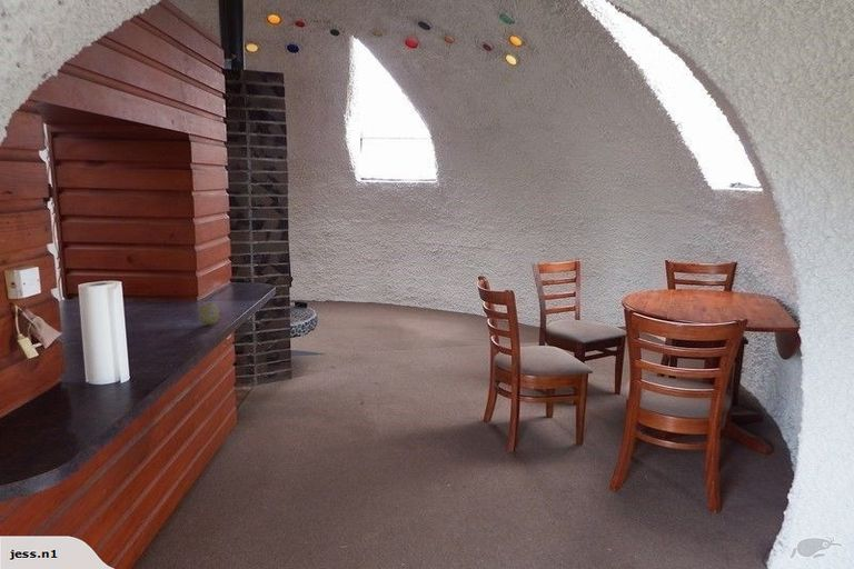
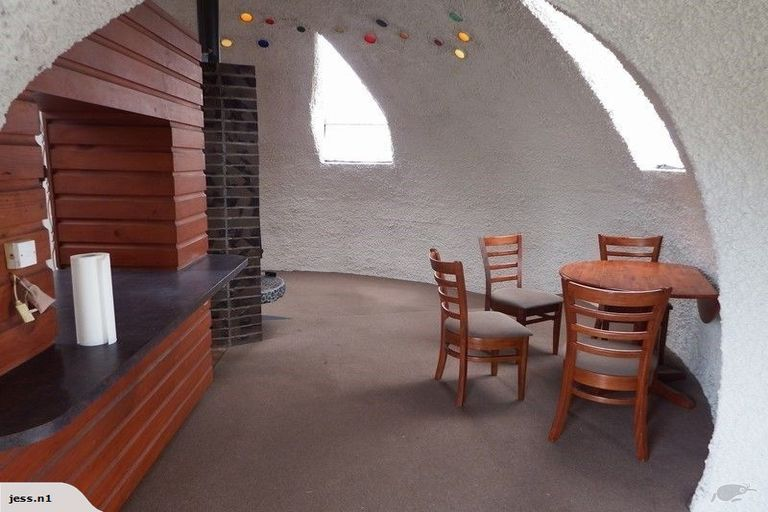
- fruit (209, 313)
